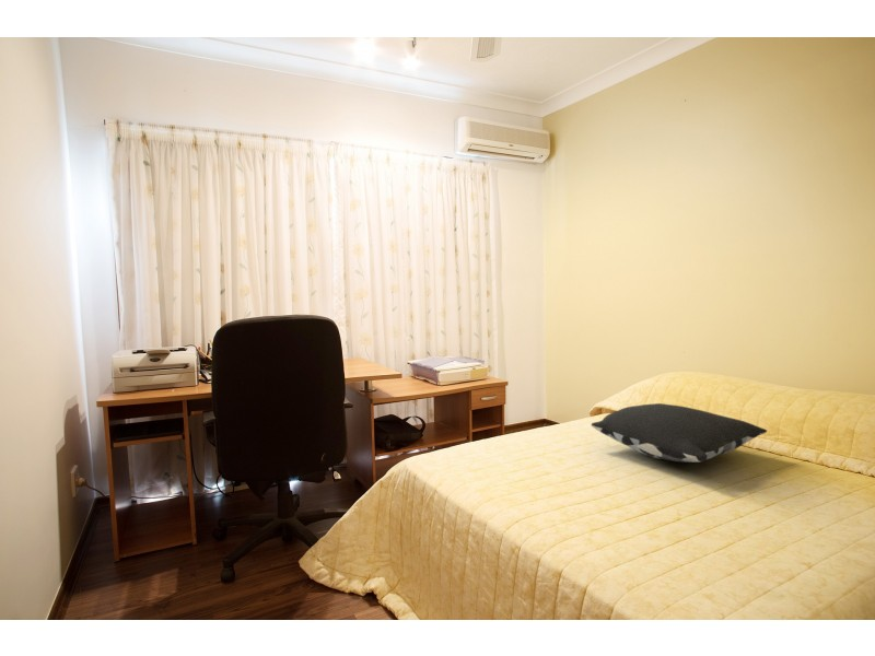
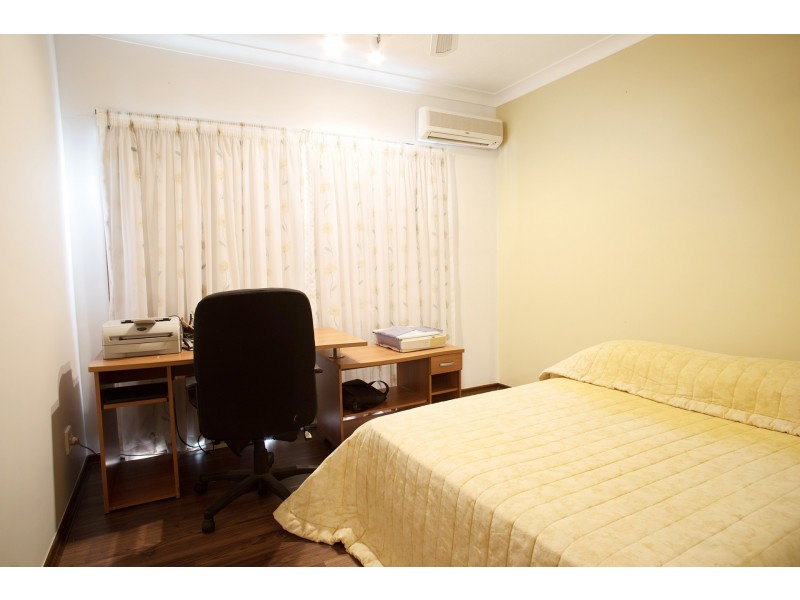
- pillow (677, 430)
